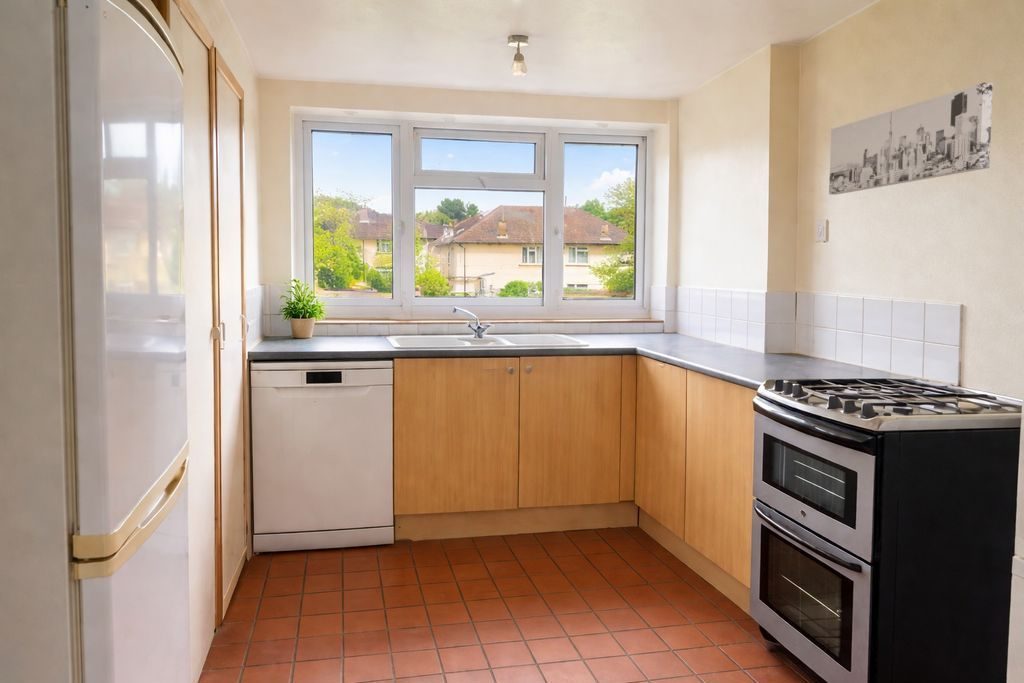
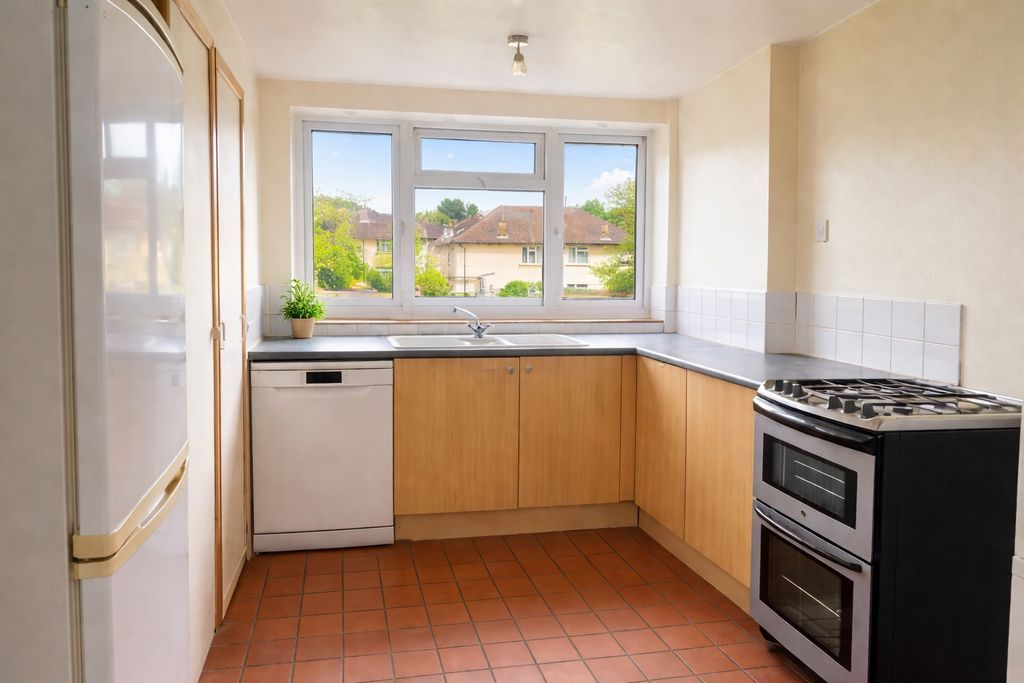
- wall art (900, 146)
